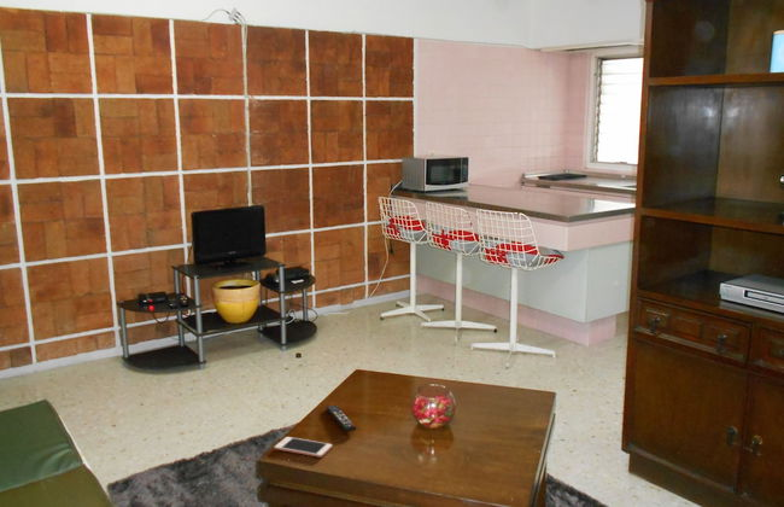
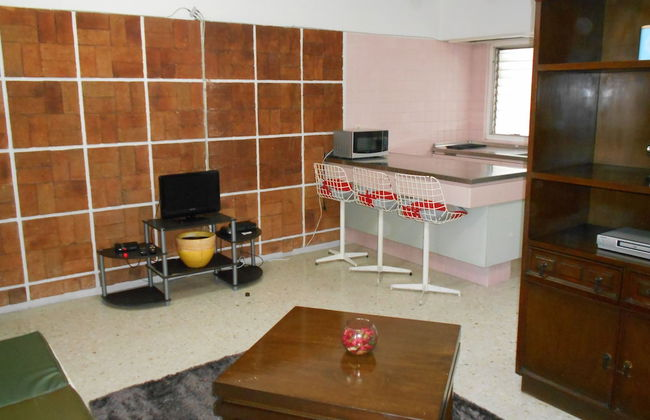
- cell phone (303, 447)
- remote control (340, 418)
